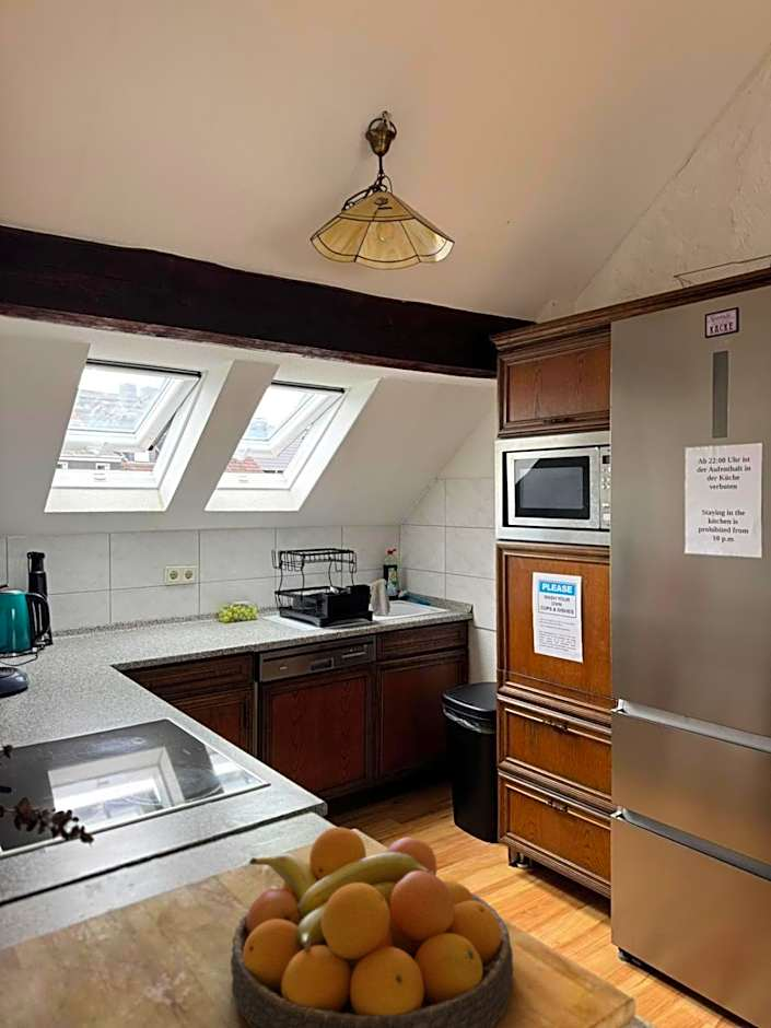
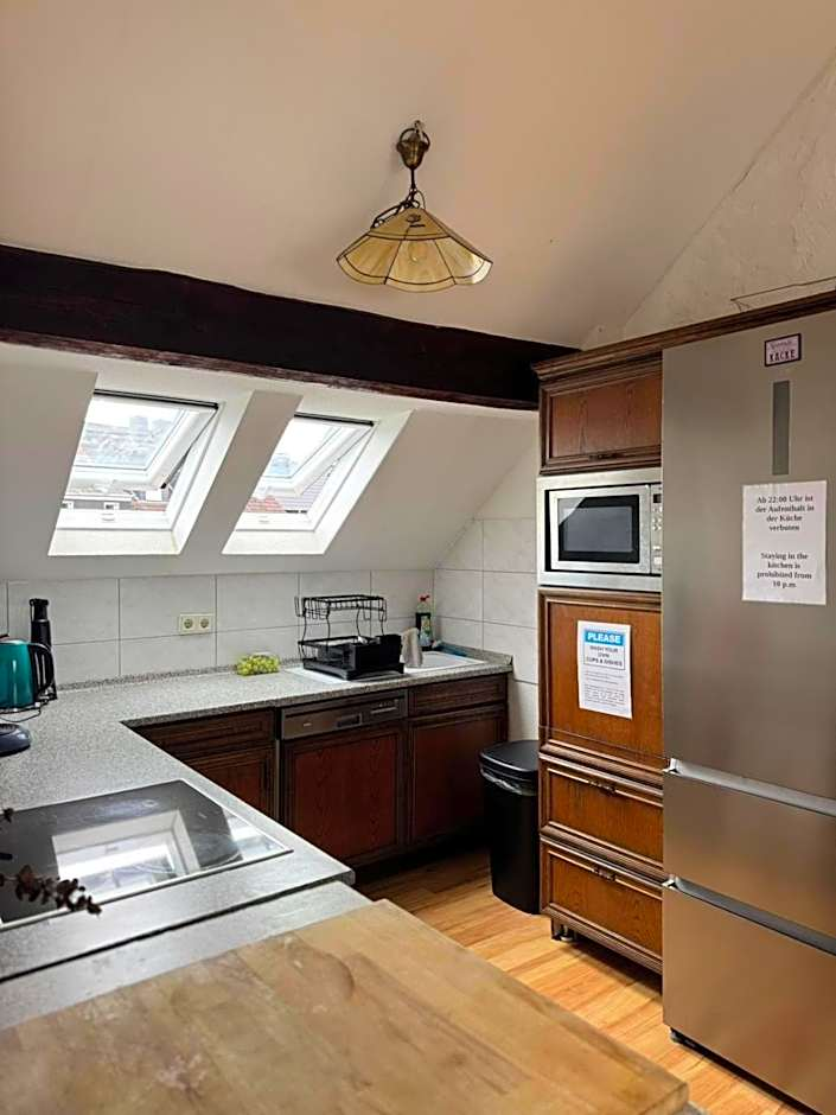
- fruit bowl (372, 913)
